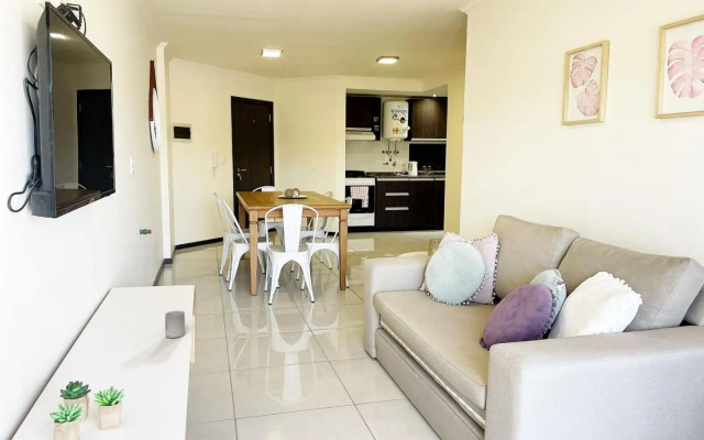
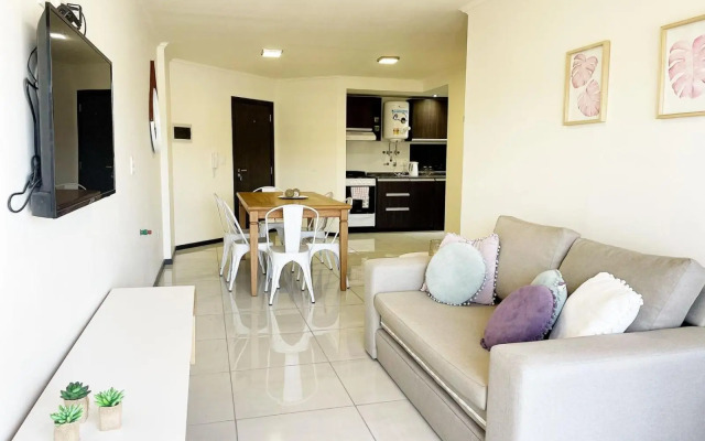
- cup (176, 322)
